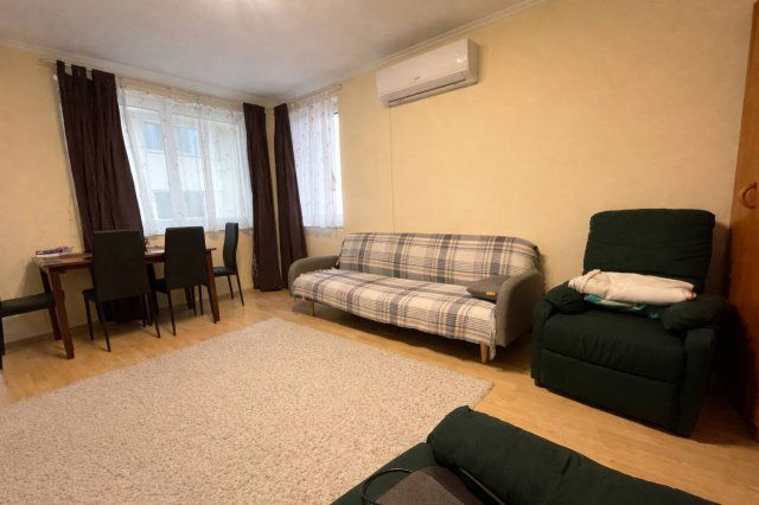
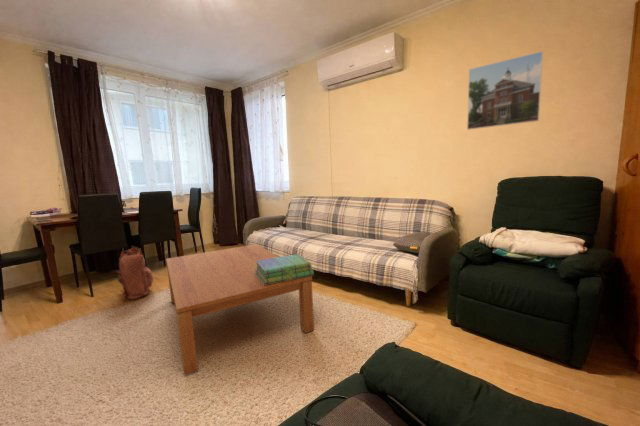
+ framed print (502, 93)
+ stack of books (283, 267)
+ backpack (132, 272)
+ coffee table (231, 290)
